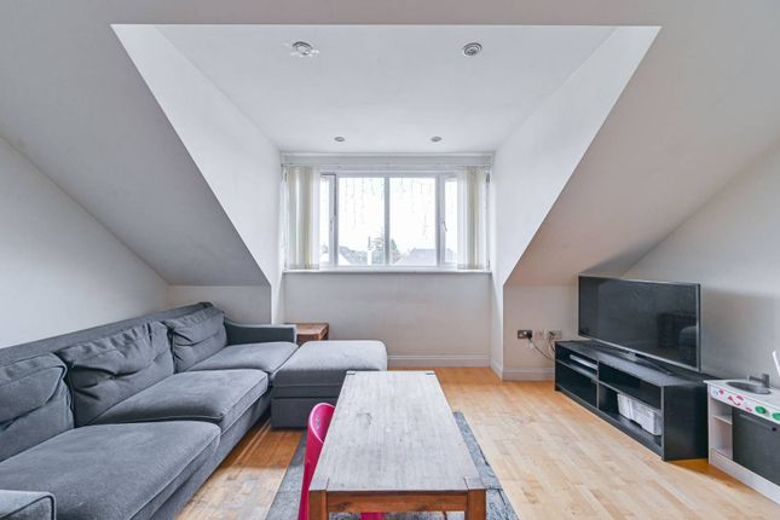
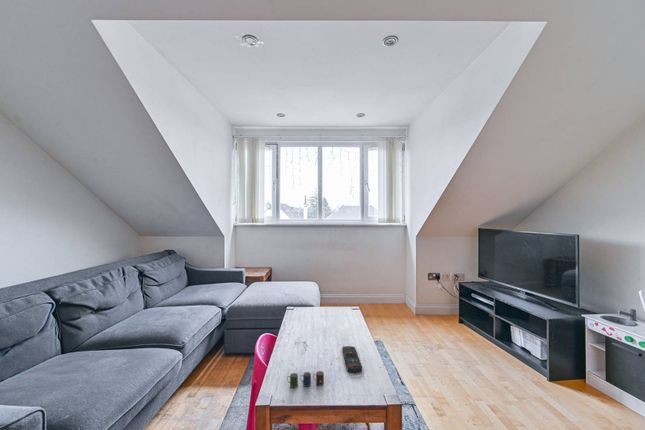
+ cup (305, 375)
+ remote control (351, 357)
